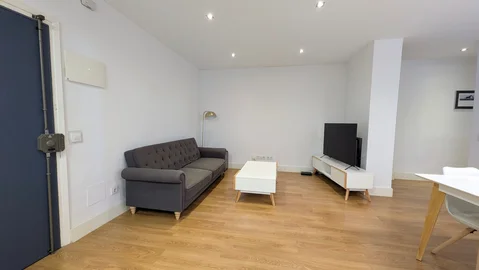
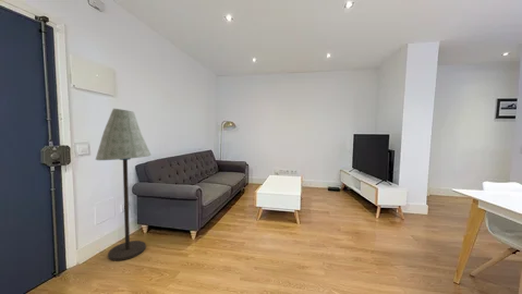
+ floor lamp (125, 181)
